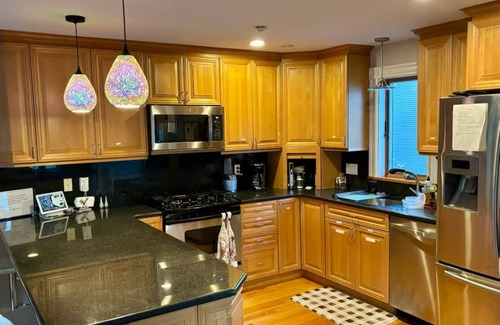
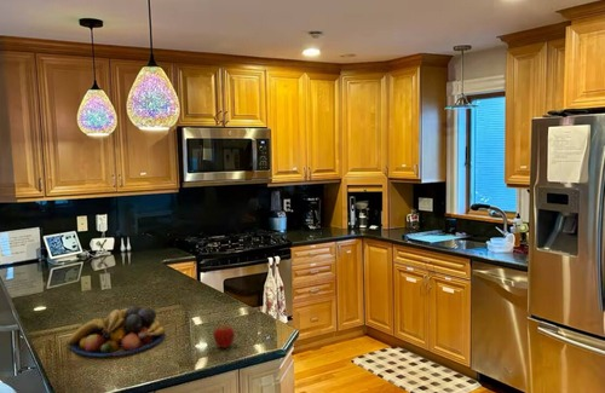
+ apple (224, 336)
+ fruit bowl (117, 324)
